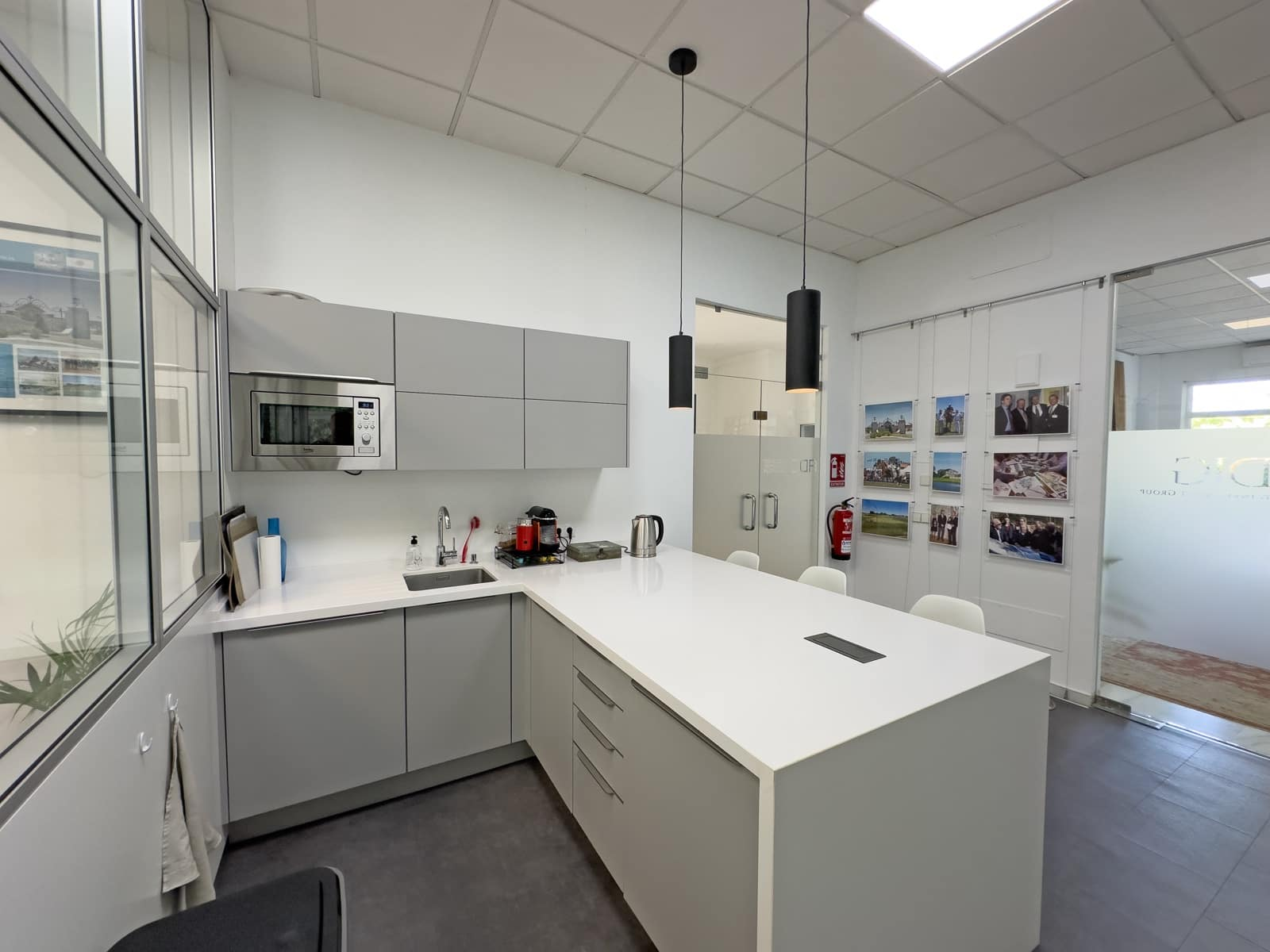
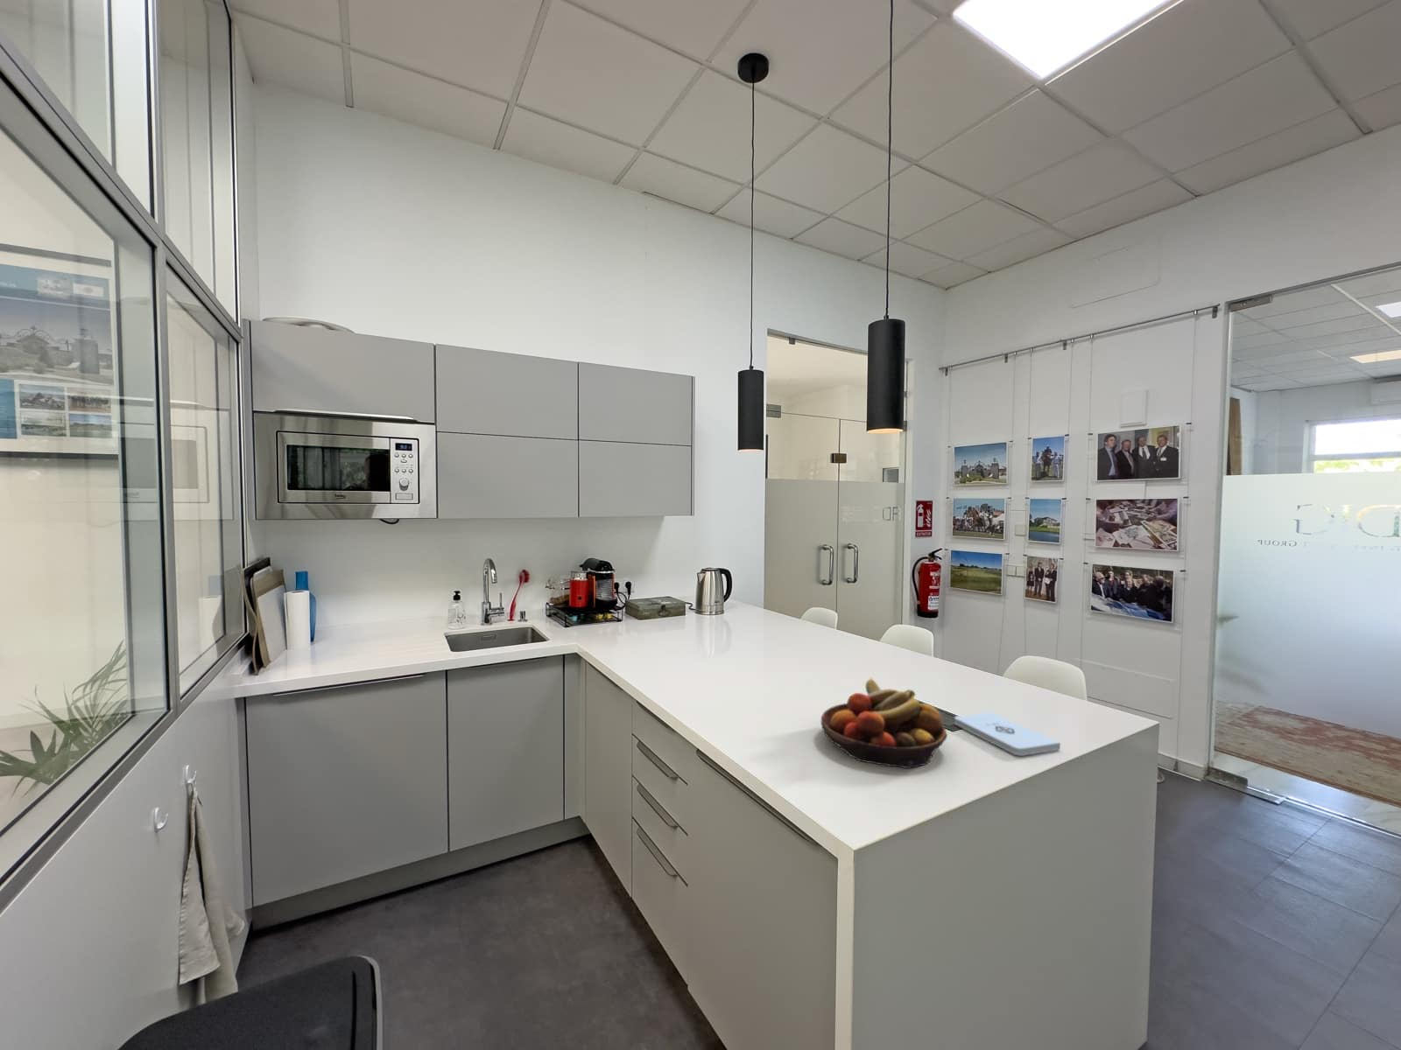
+ fruit bowl (881, 717)
+ notepad (1003, 731)
